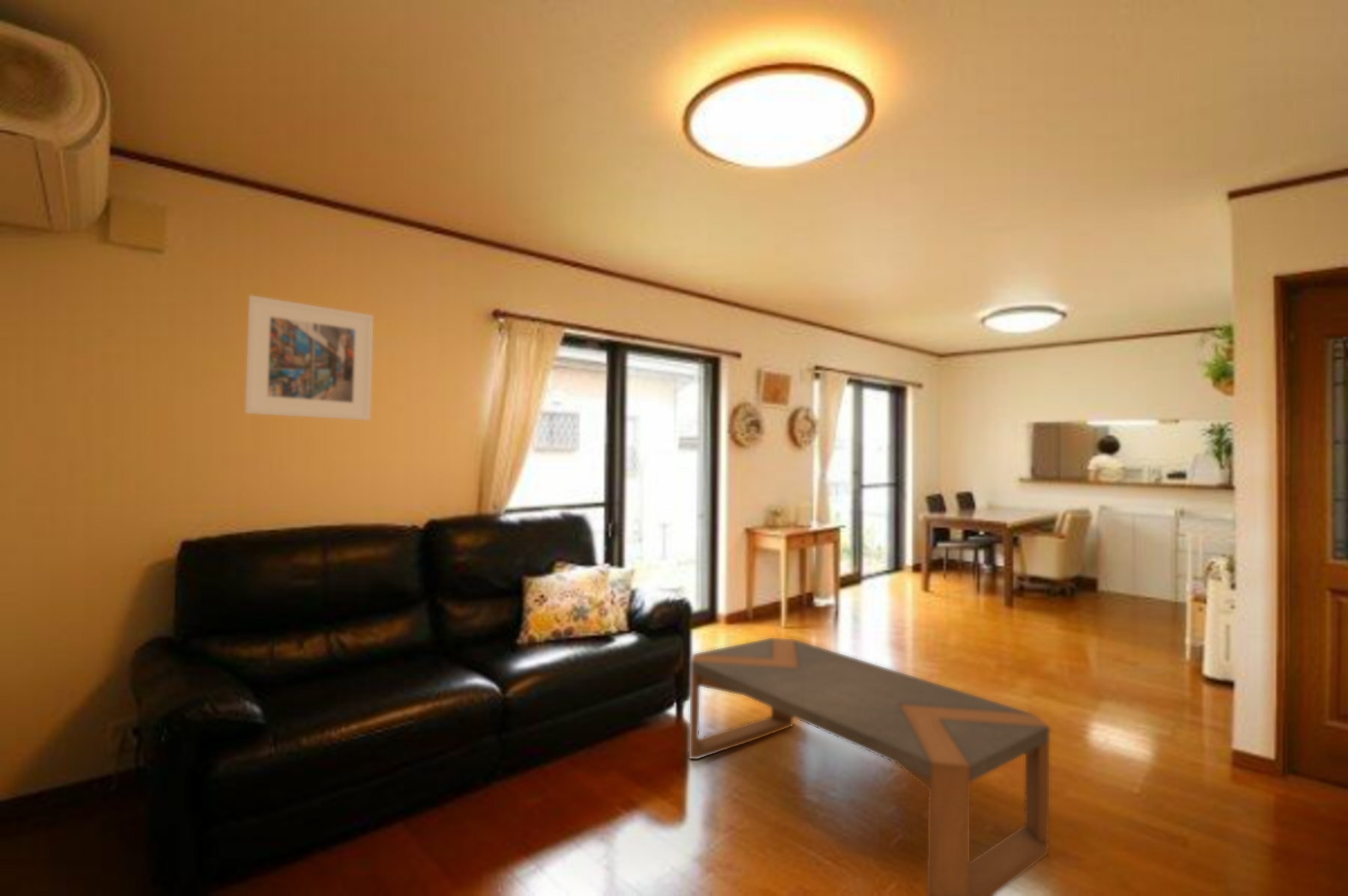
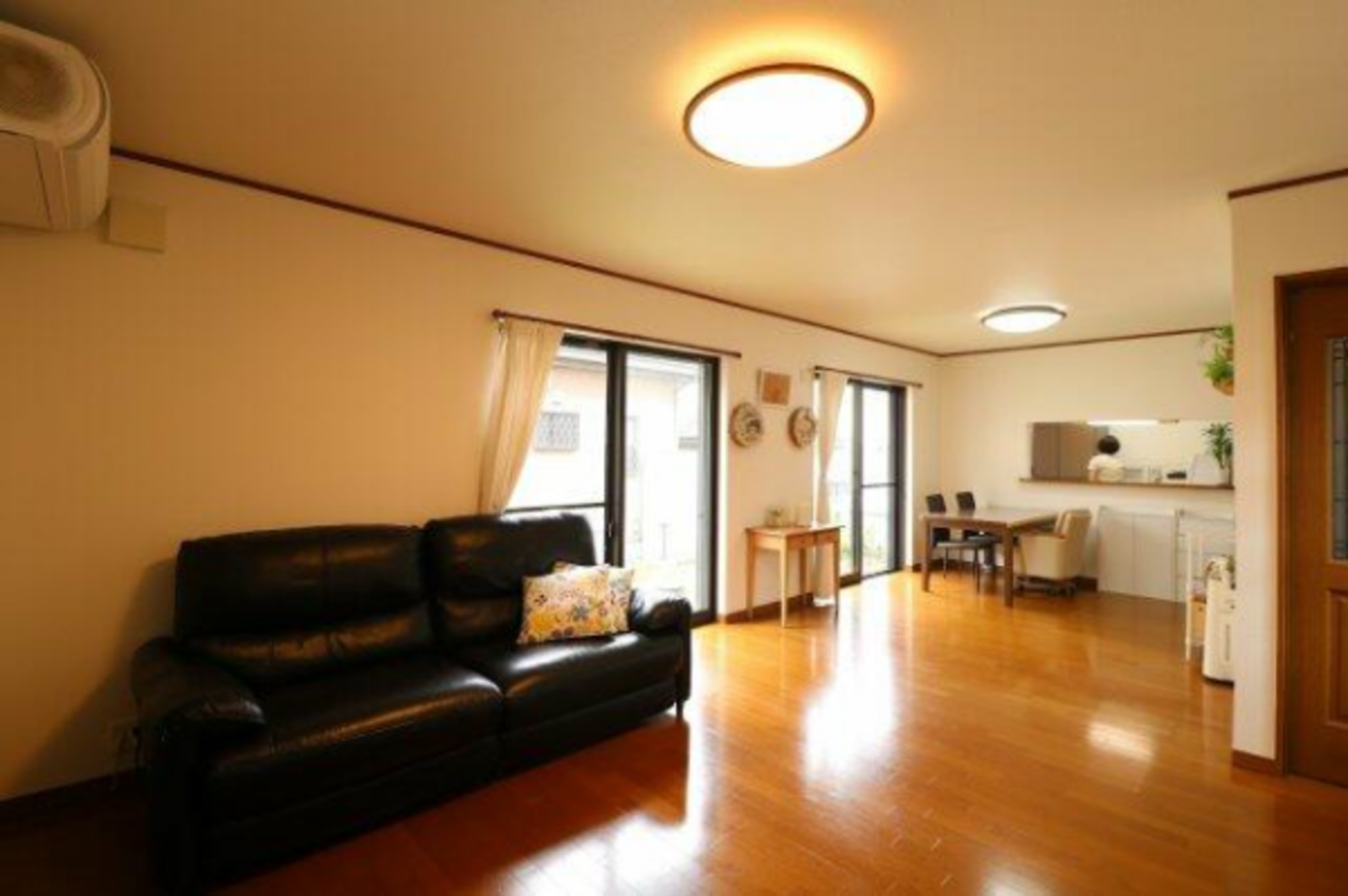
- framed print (312, 361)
- coffee table (844, 739)
